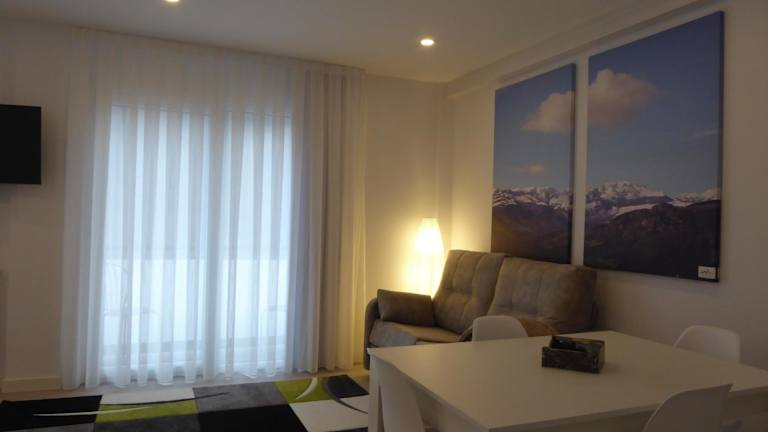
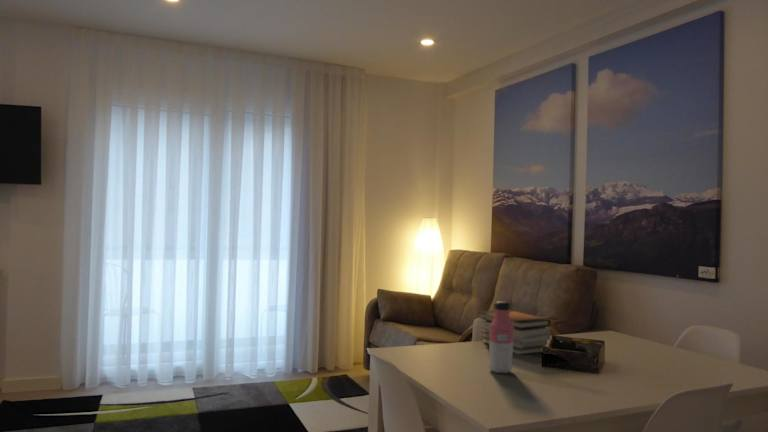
+ book stack (514, 331)
+ water bottle (501, 336)
